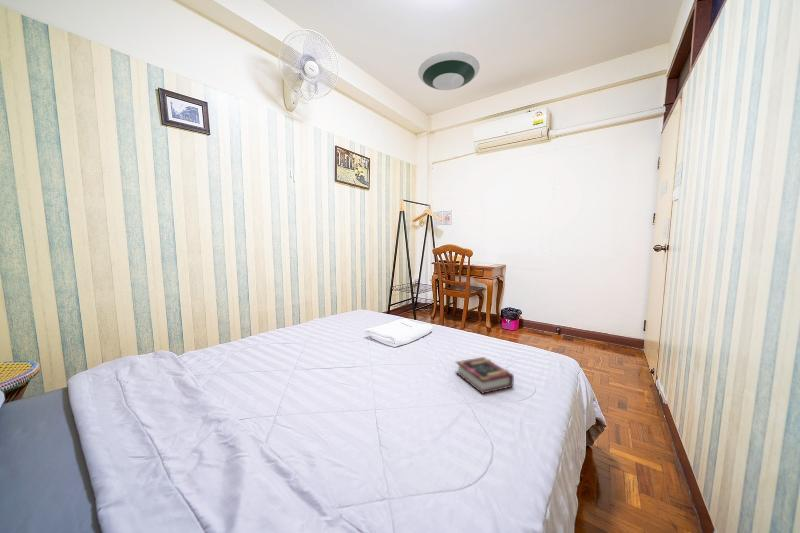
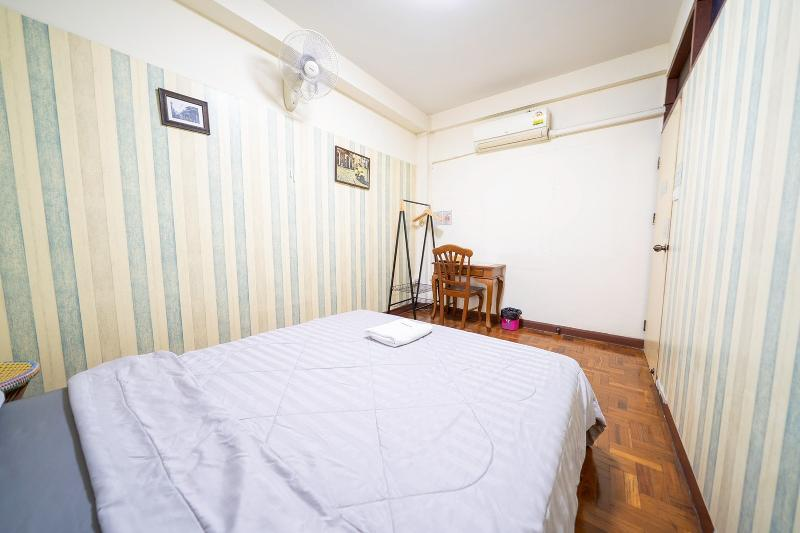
- book (483, 373)
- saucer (448, 79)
